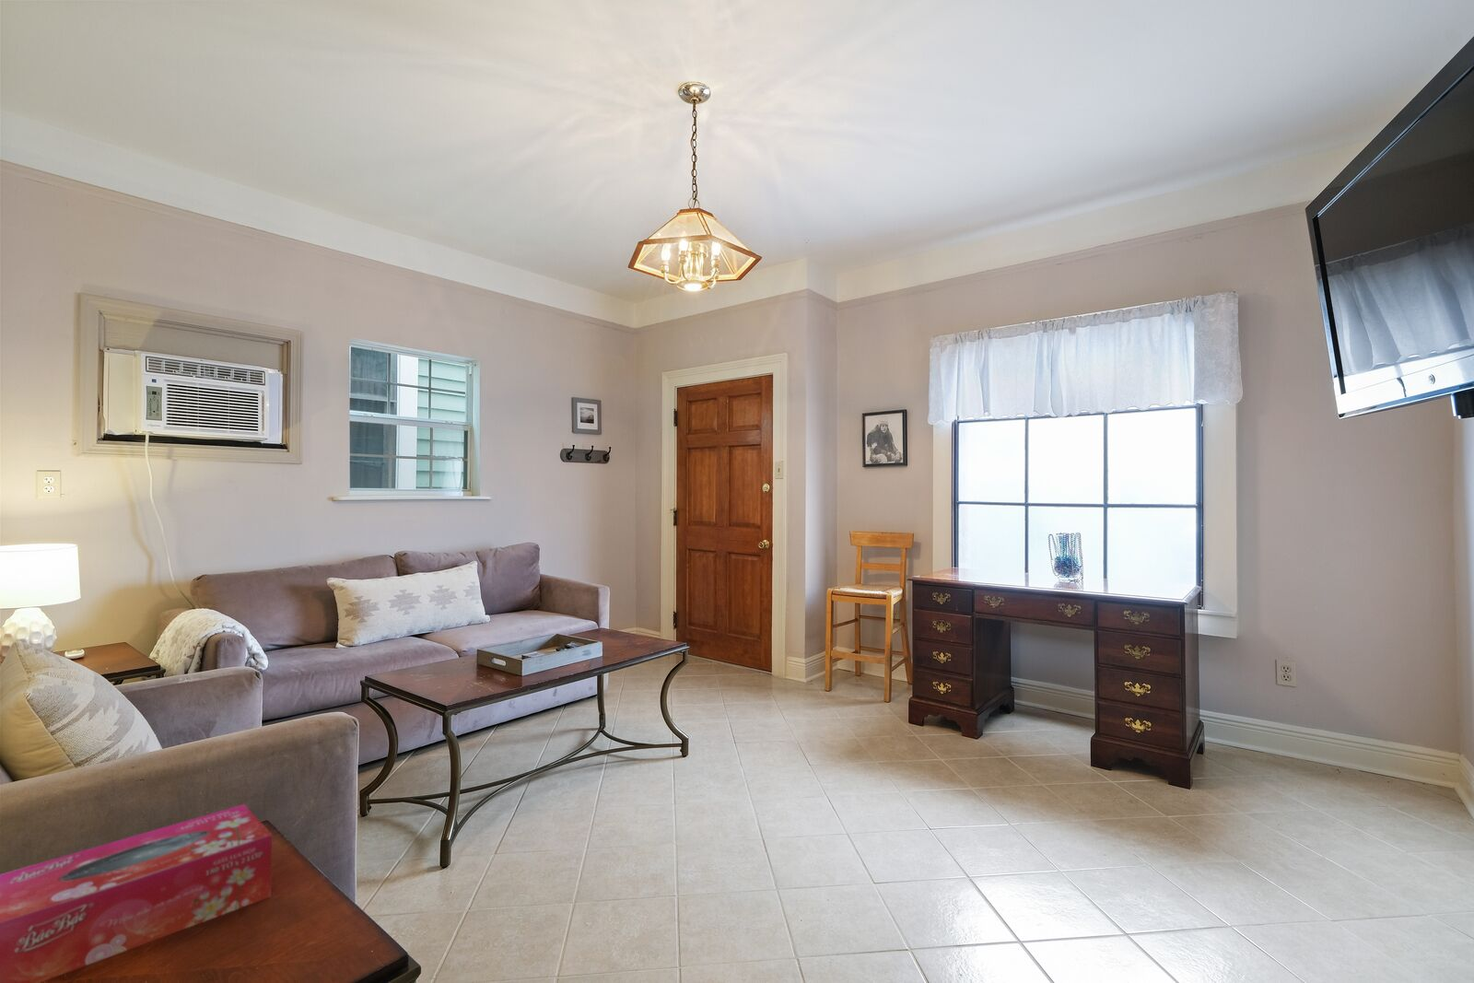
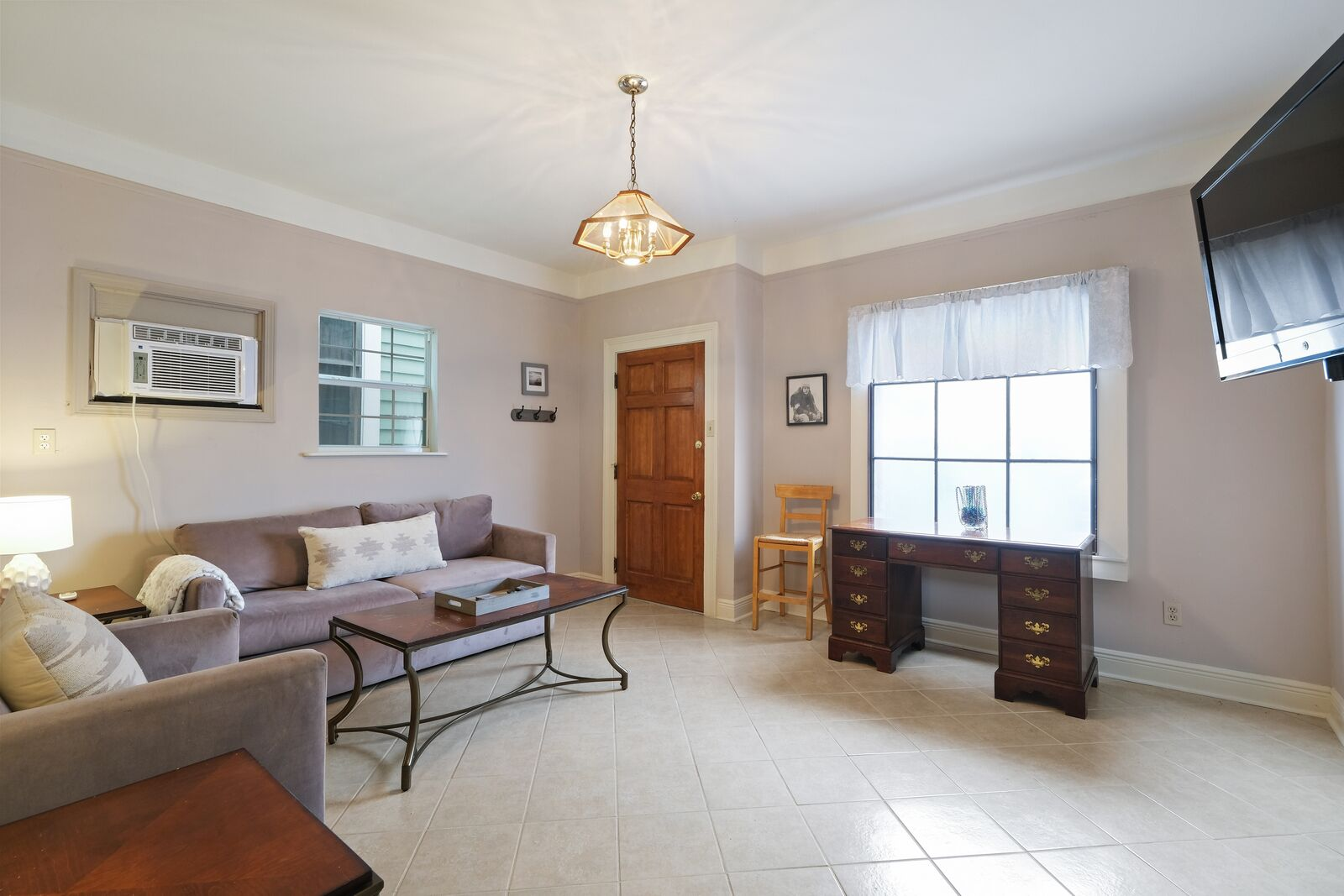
- tissue box (139, 889)
